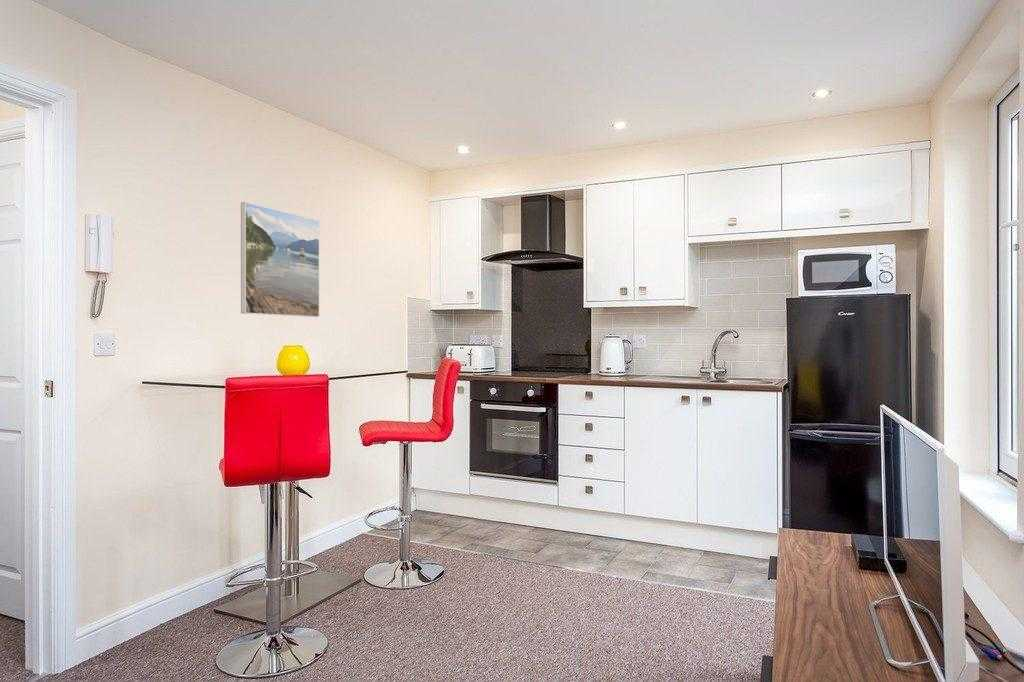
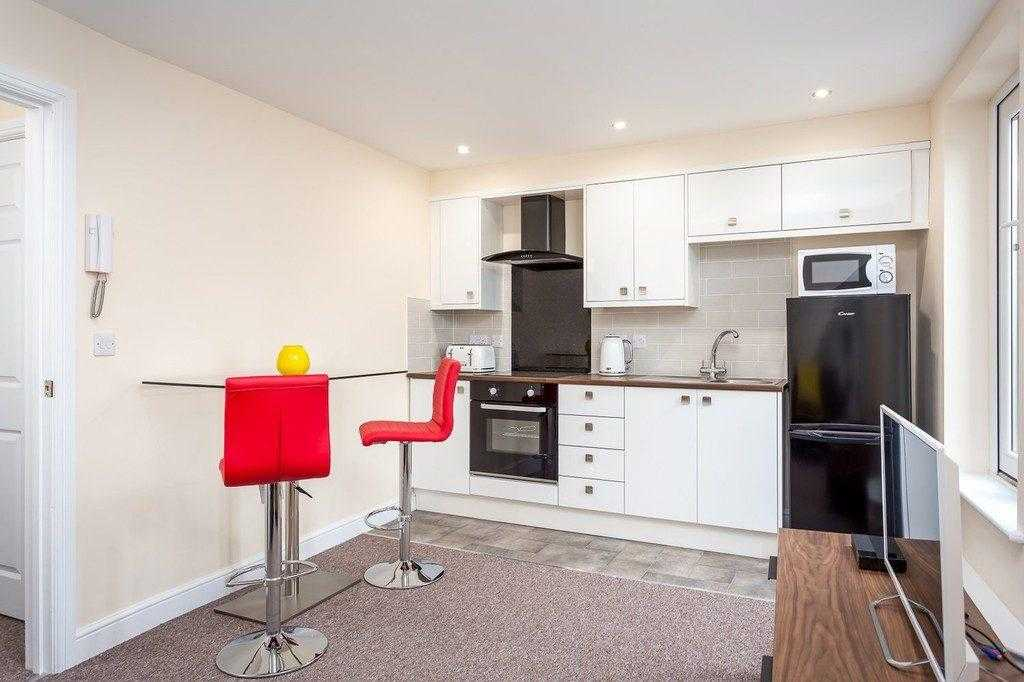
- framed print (282, 263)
